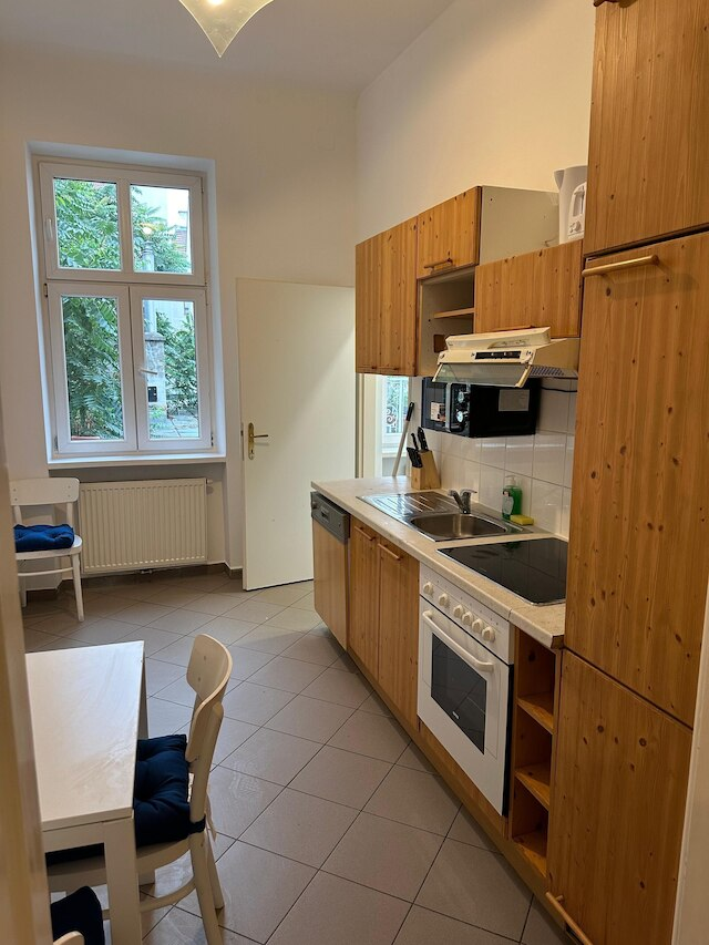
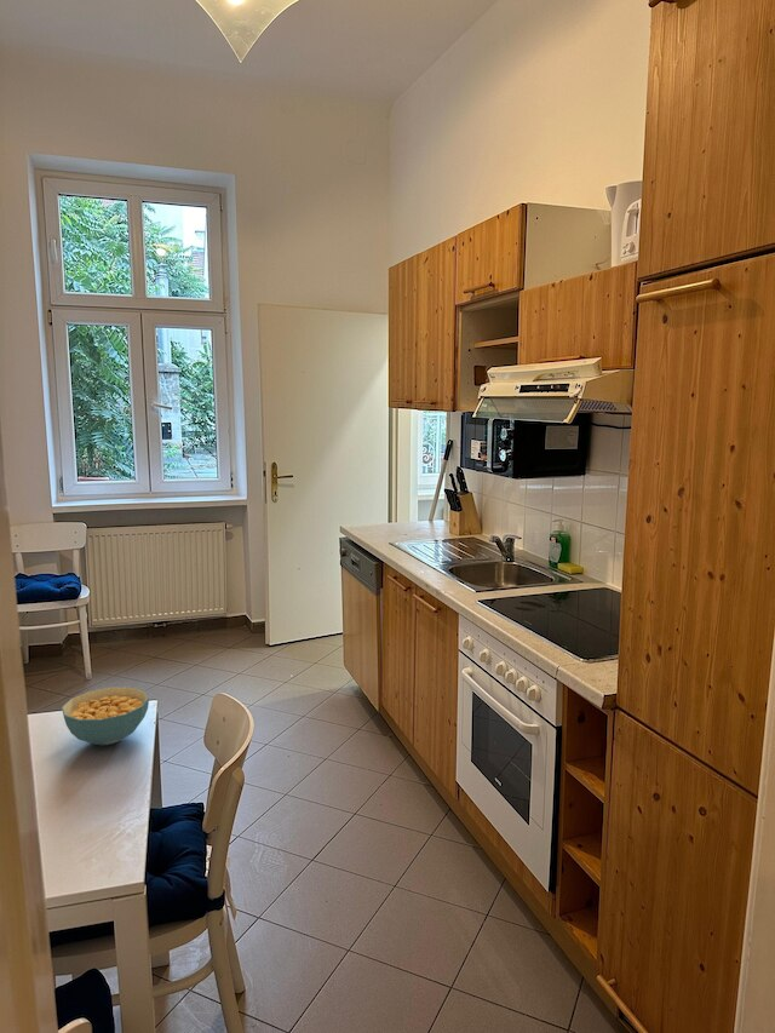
+ cereal bowl (107, 721)
